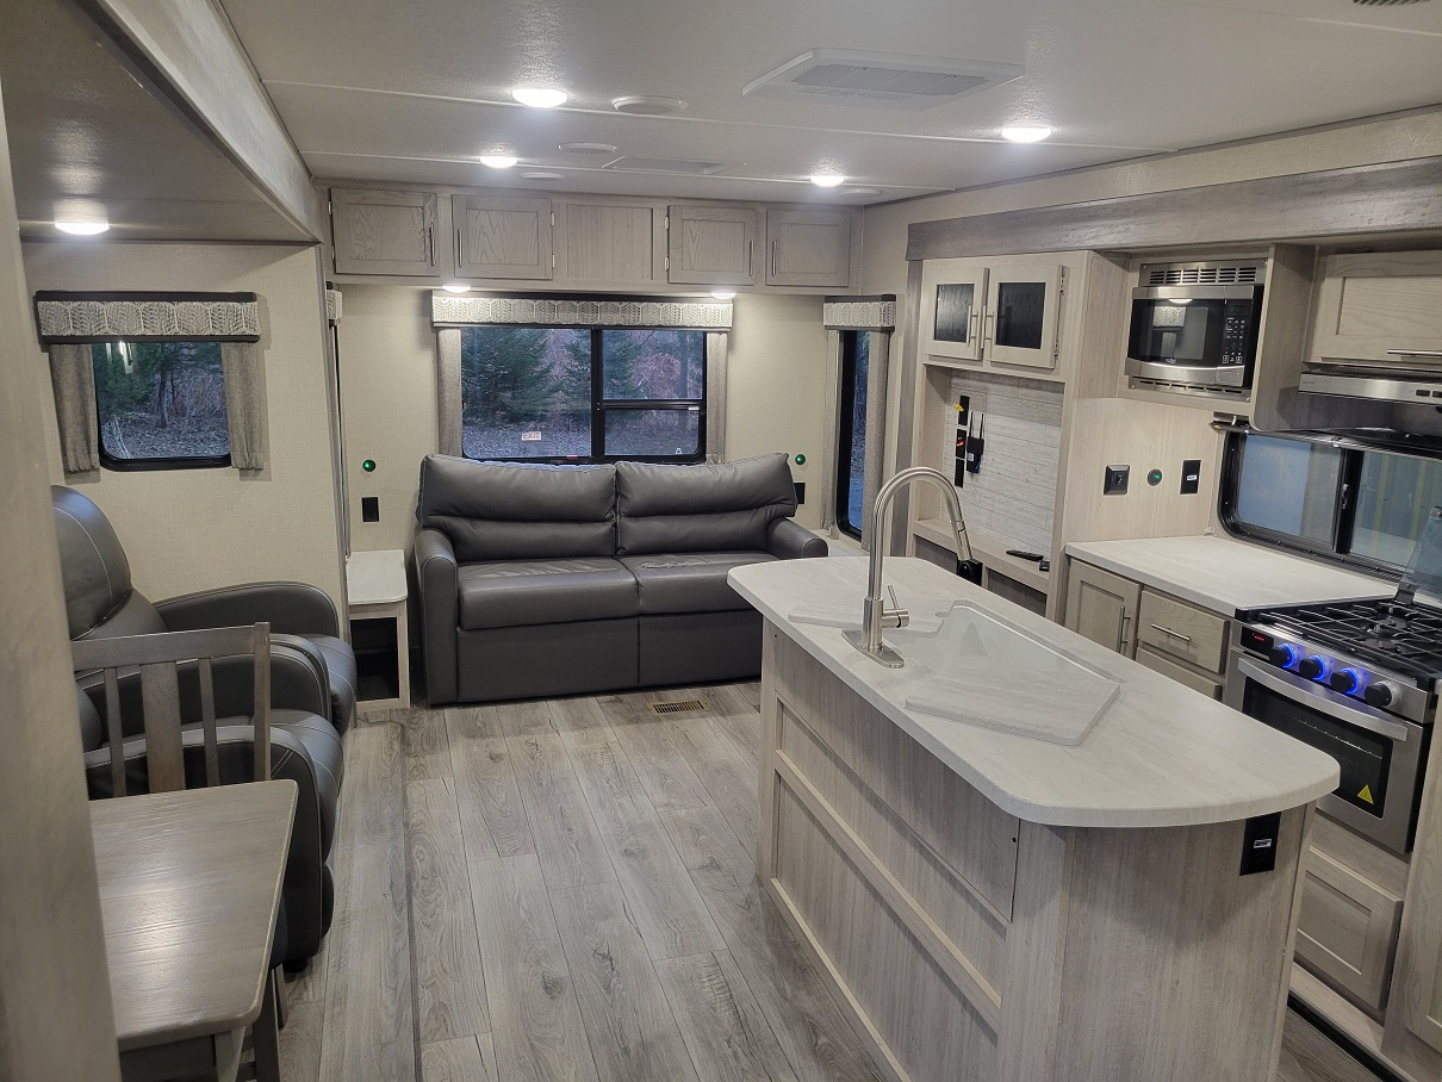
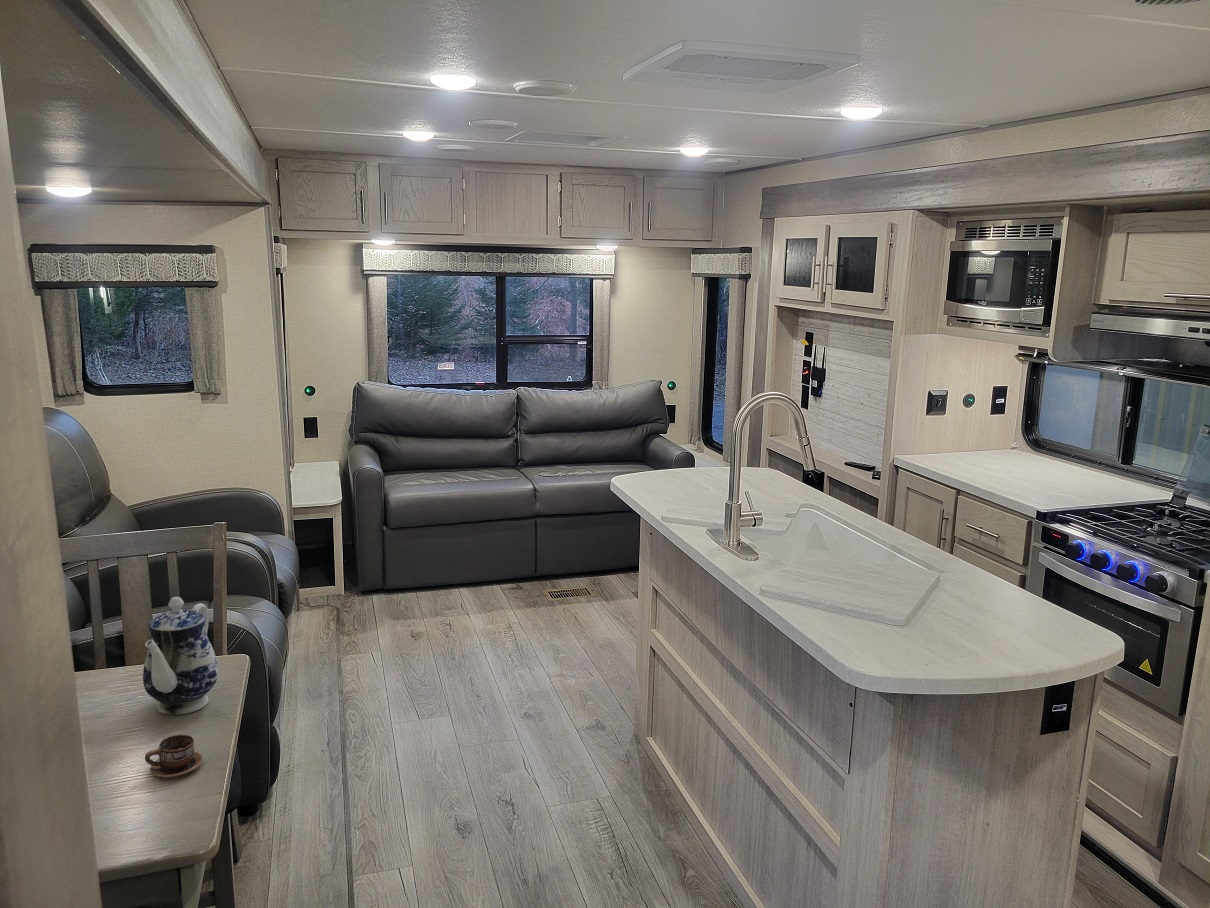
+ cup (174, 755)
+ teapot (179, 651)
